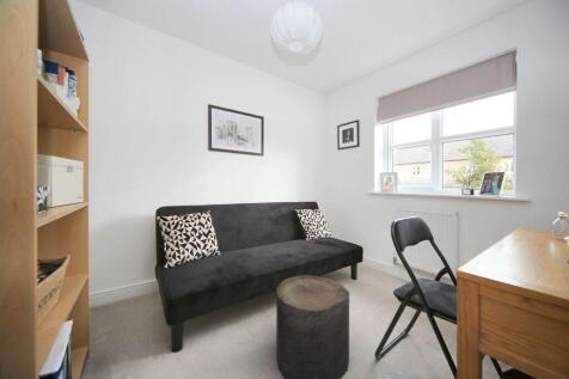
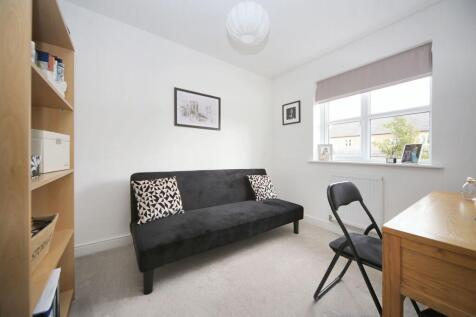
- stool (311, 323)
